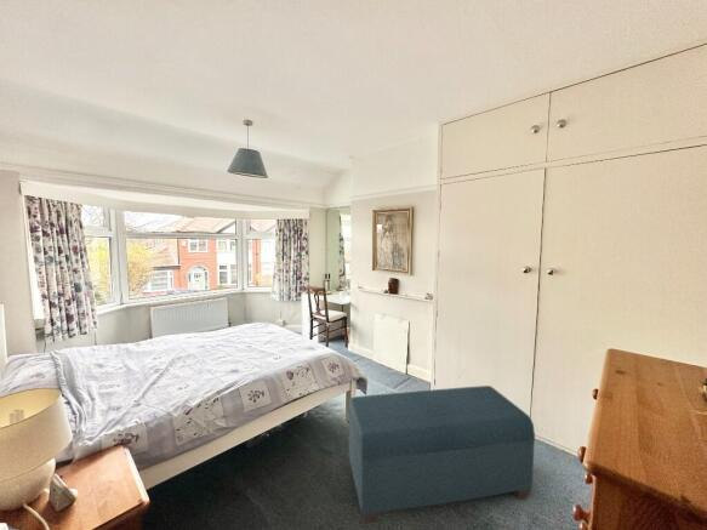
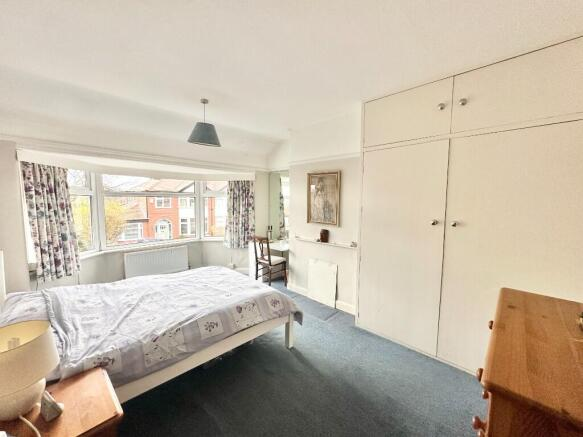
- bench (434, 443)
